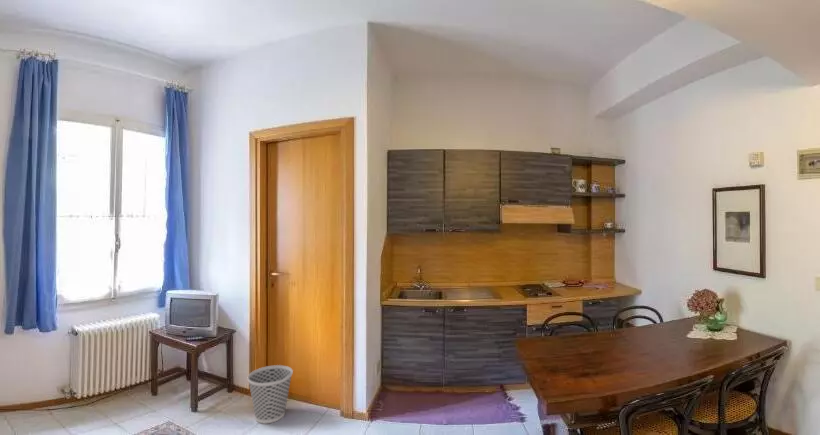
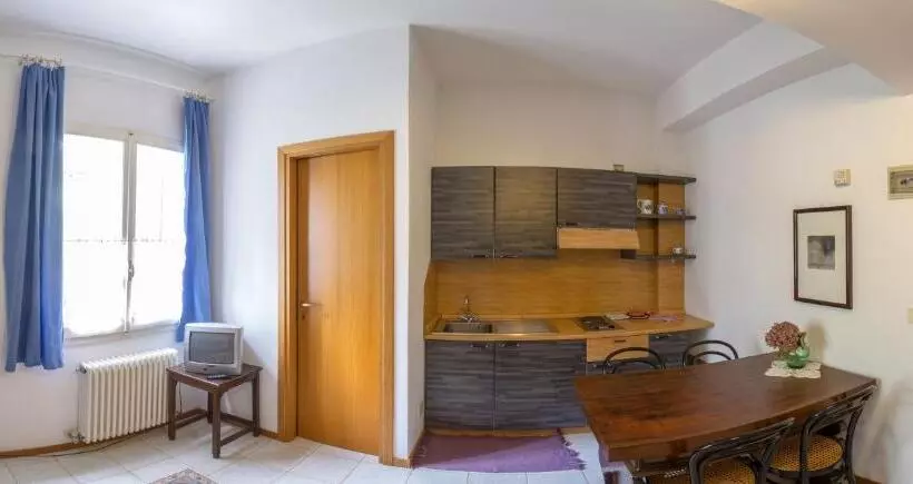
- wastebasket (270, 394)
